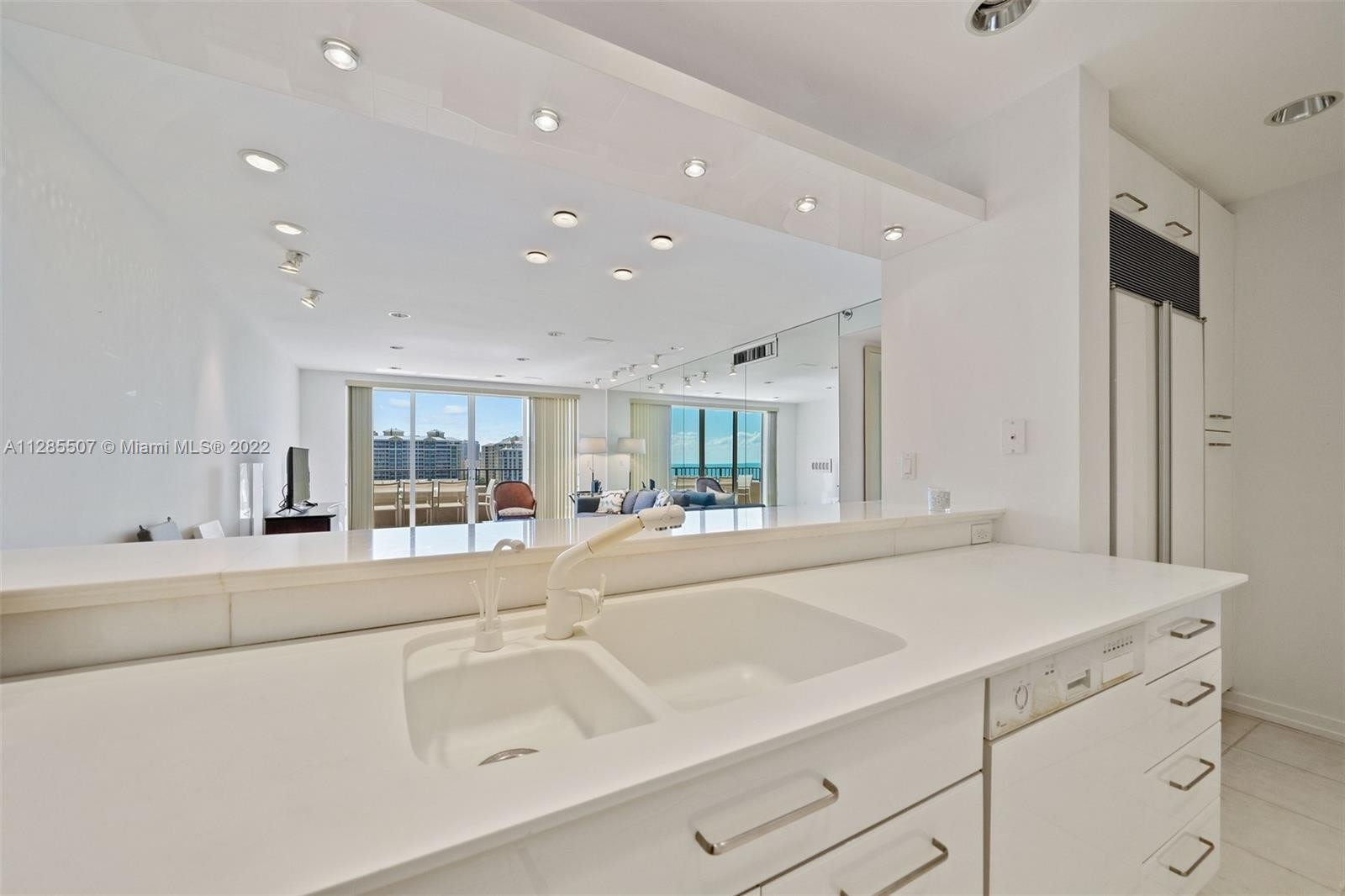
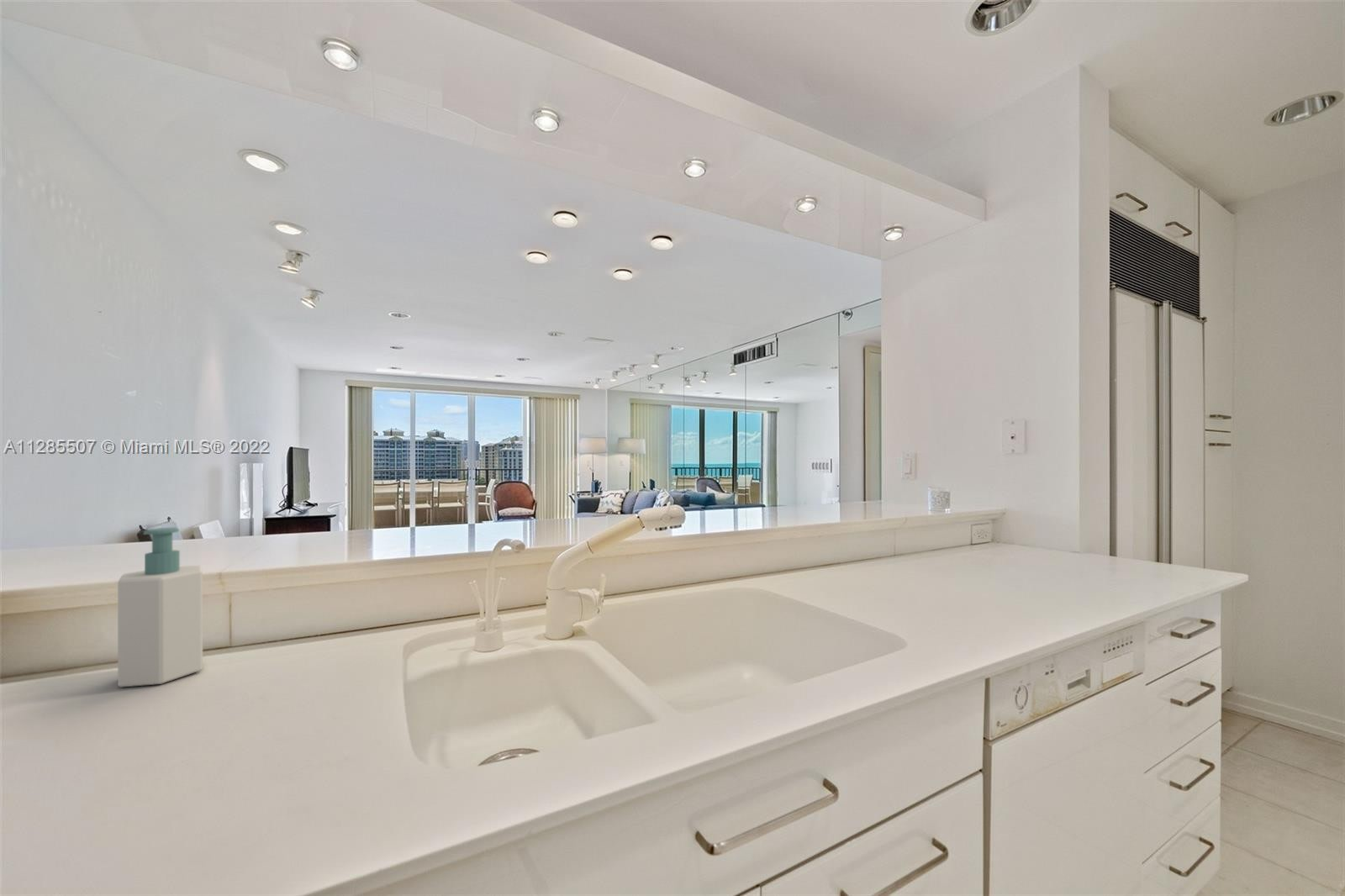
+ soap bottle (162, 601)
